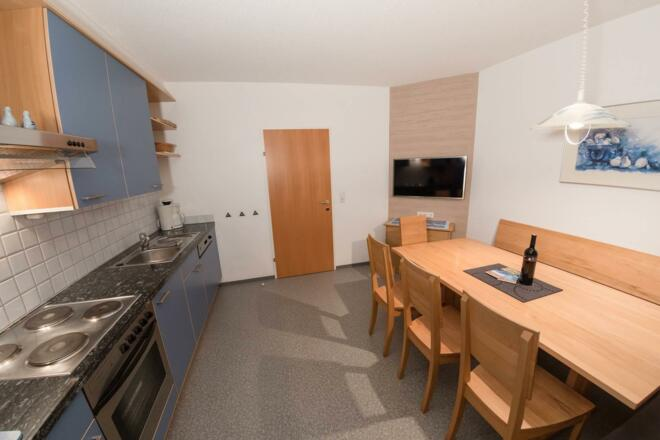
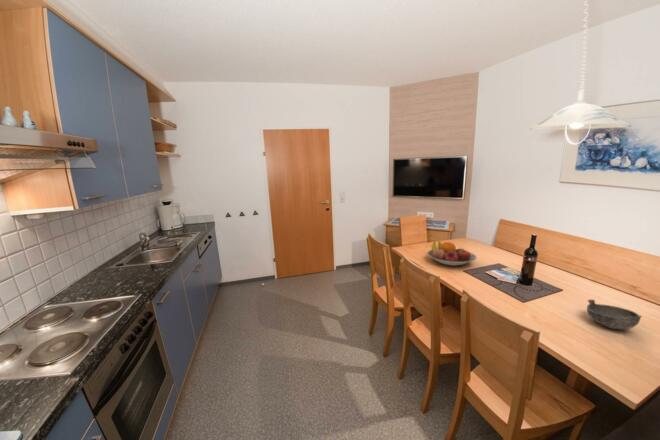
+ bowl (611, 316)
+ fruit bowl (450, 252)
